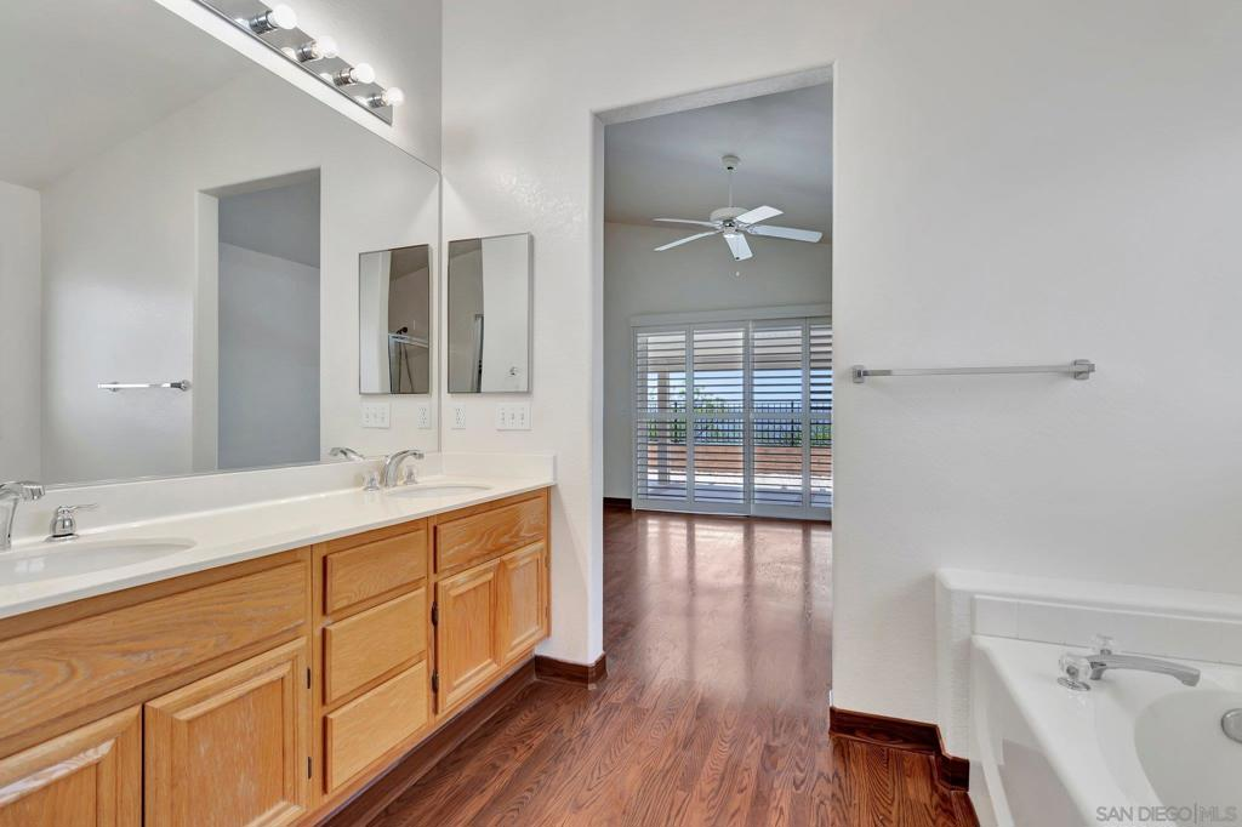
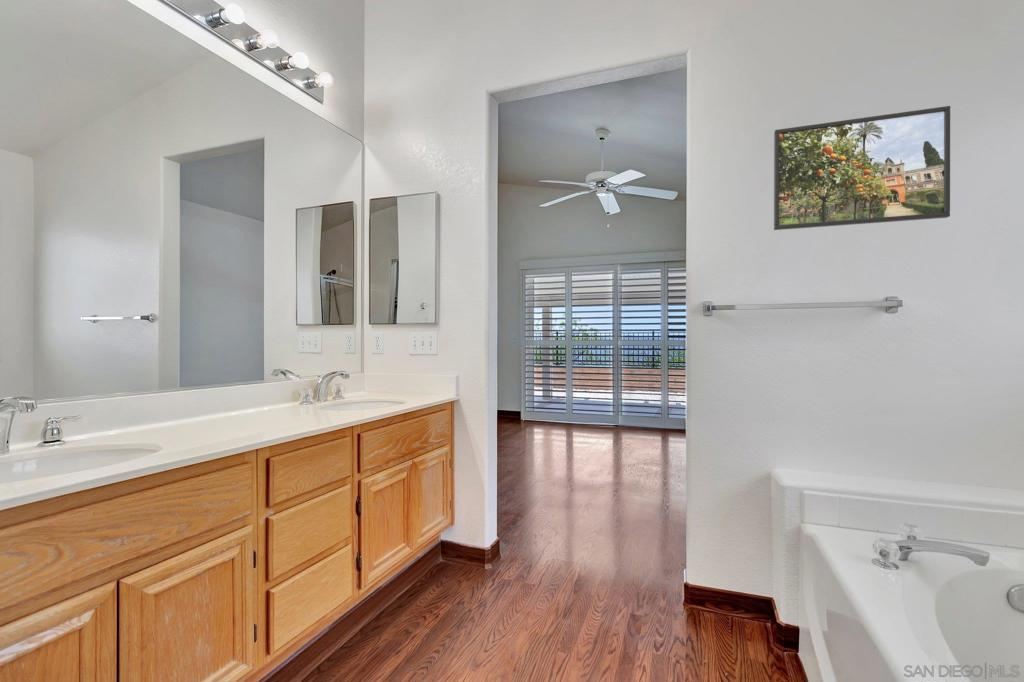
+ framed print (856, 171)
